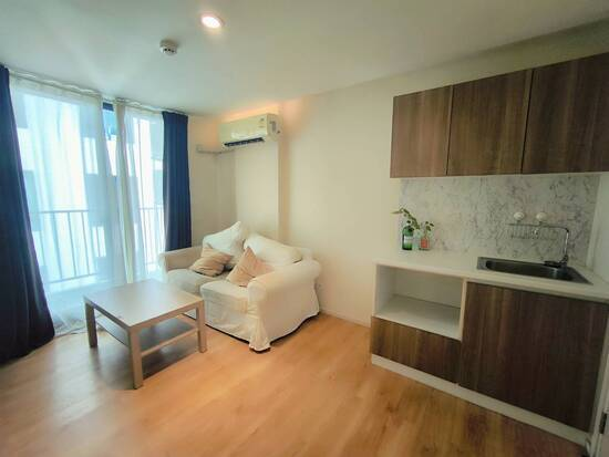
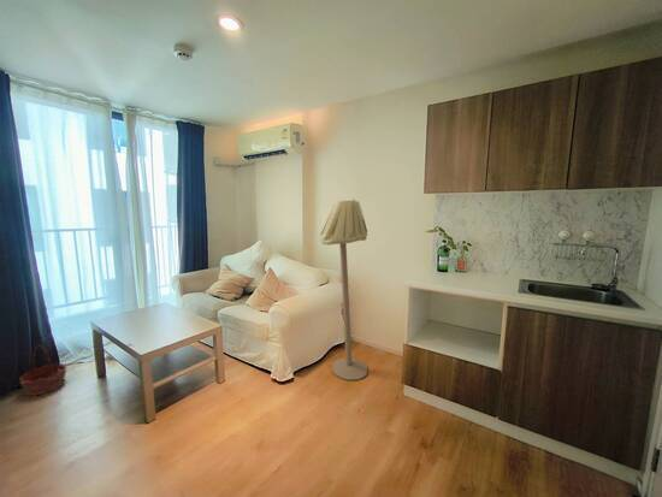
+ floor lamp (344, 289)
+ basket (43, 366)
